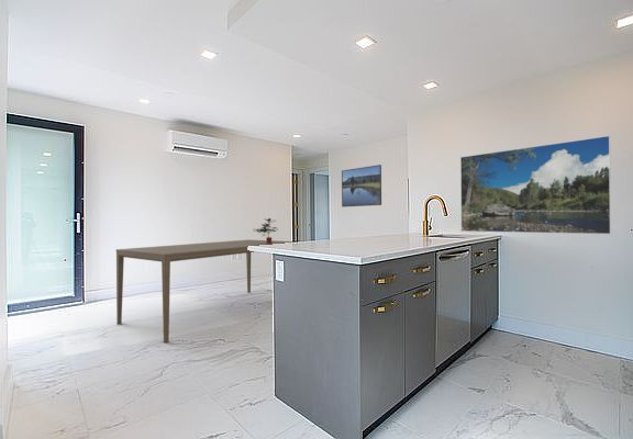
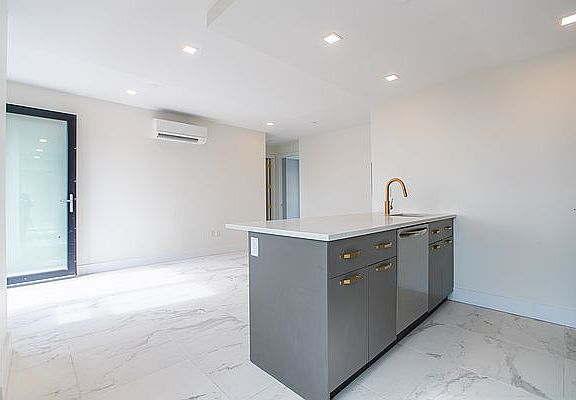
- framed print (360, 187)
- dining table (216, 256)
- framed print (525, 190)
- potted plant (265, 230)
